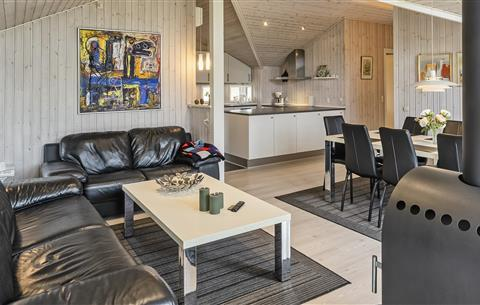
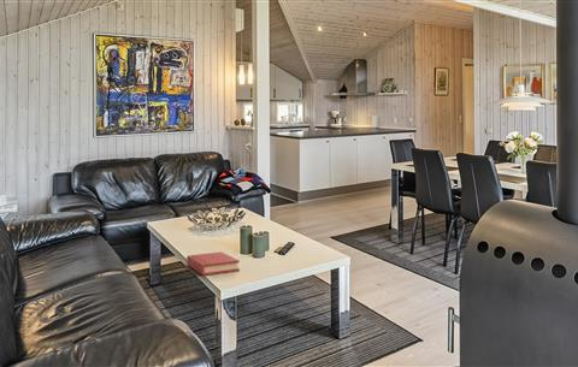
+ hardback book (212, 262)
